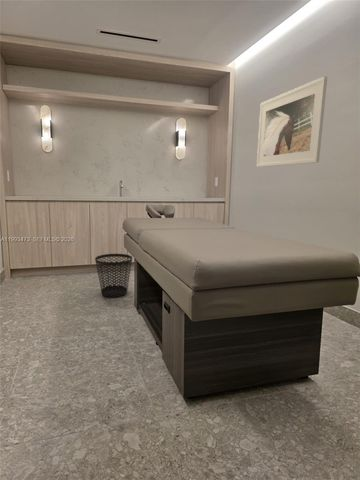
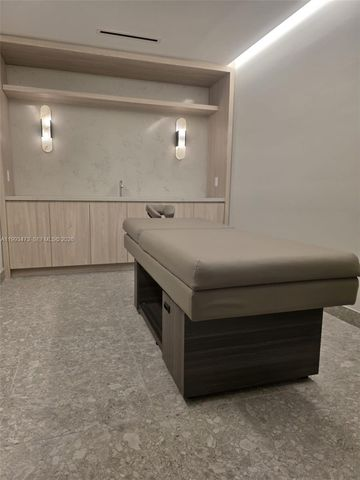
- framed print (286, 129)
- wastebasket (114, 276)
